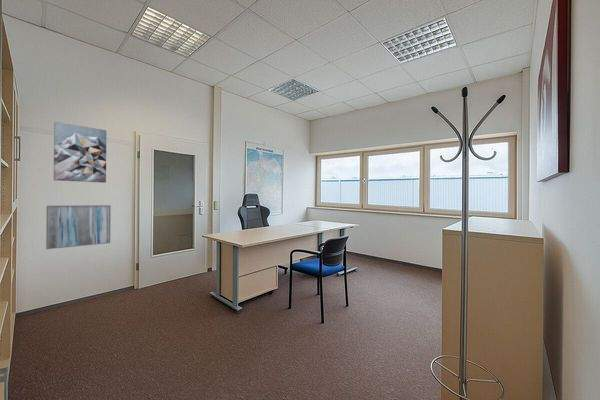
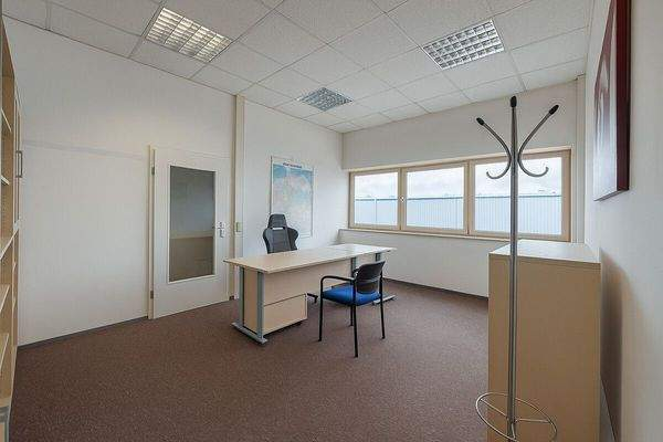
- wall art (81, 153)
- wall art (80, 225)
